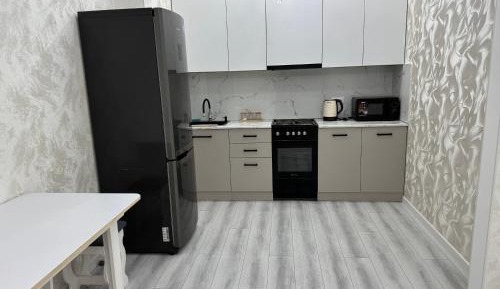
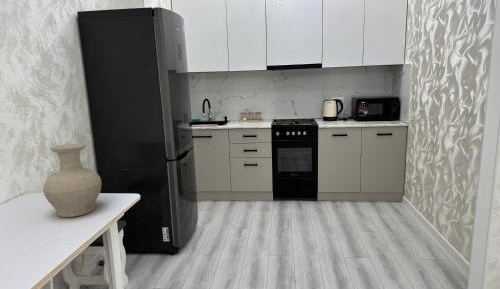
+ vase (72, 179)
